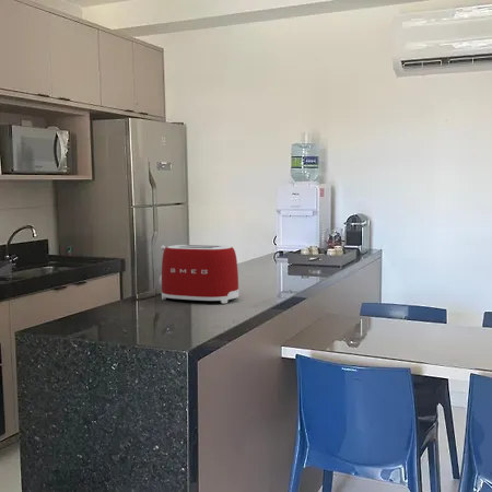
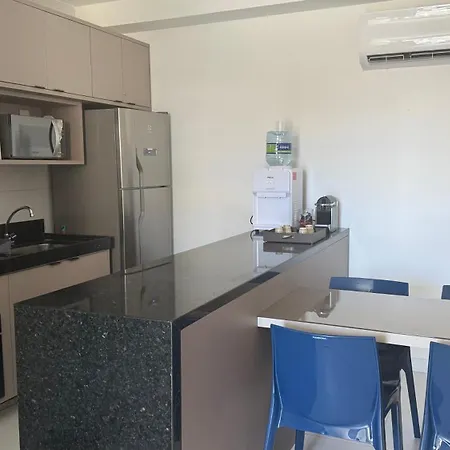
- toaster (198, 272)
